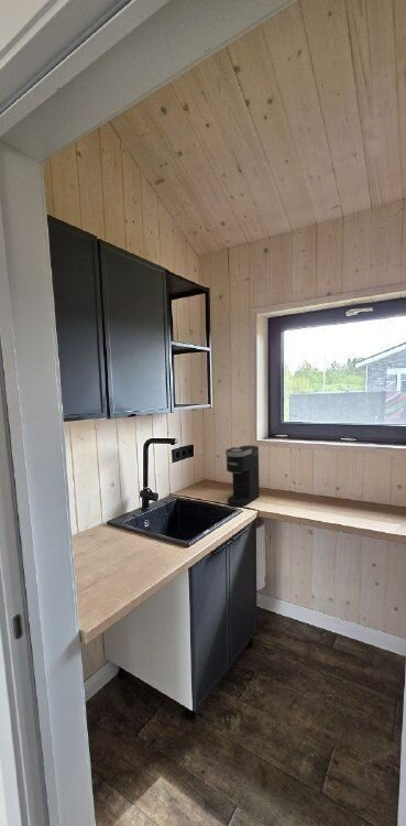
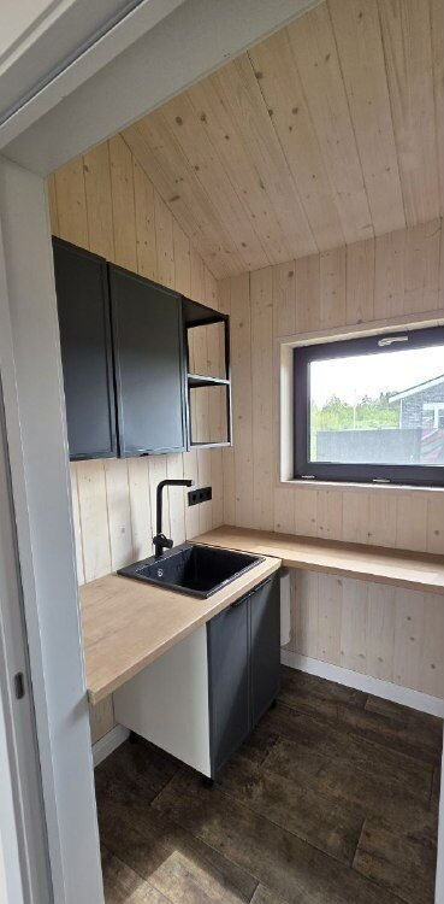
- coffee maker (243, 474)
